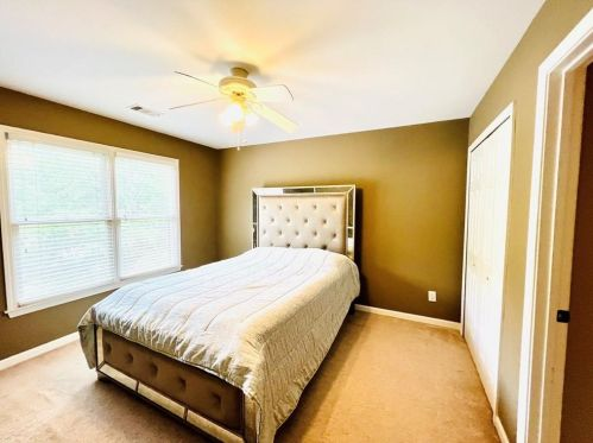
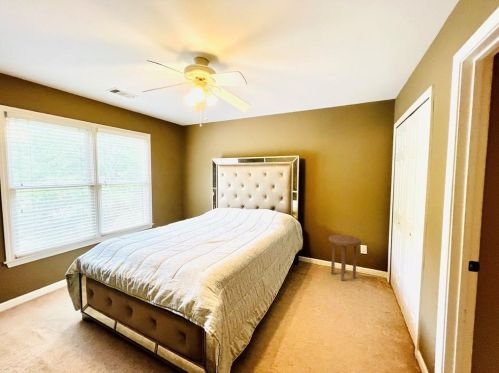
+ side table (343, 257)
